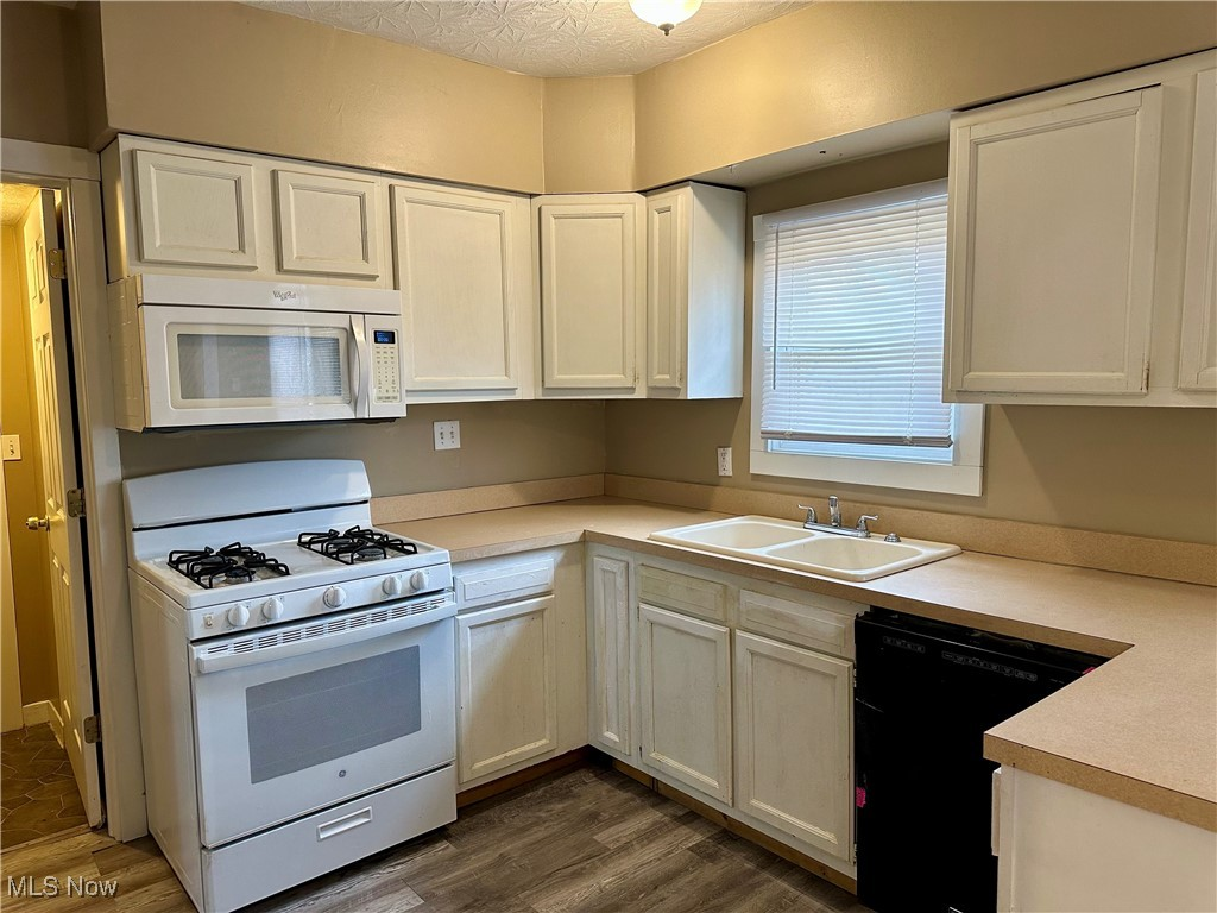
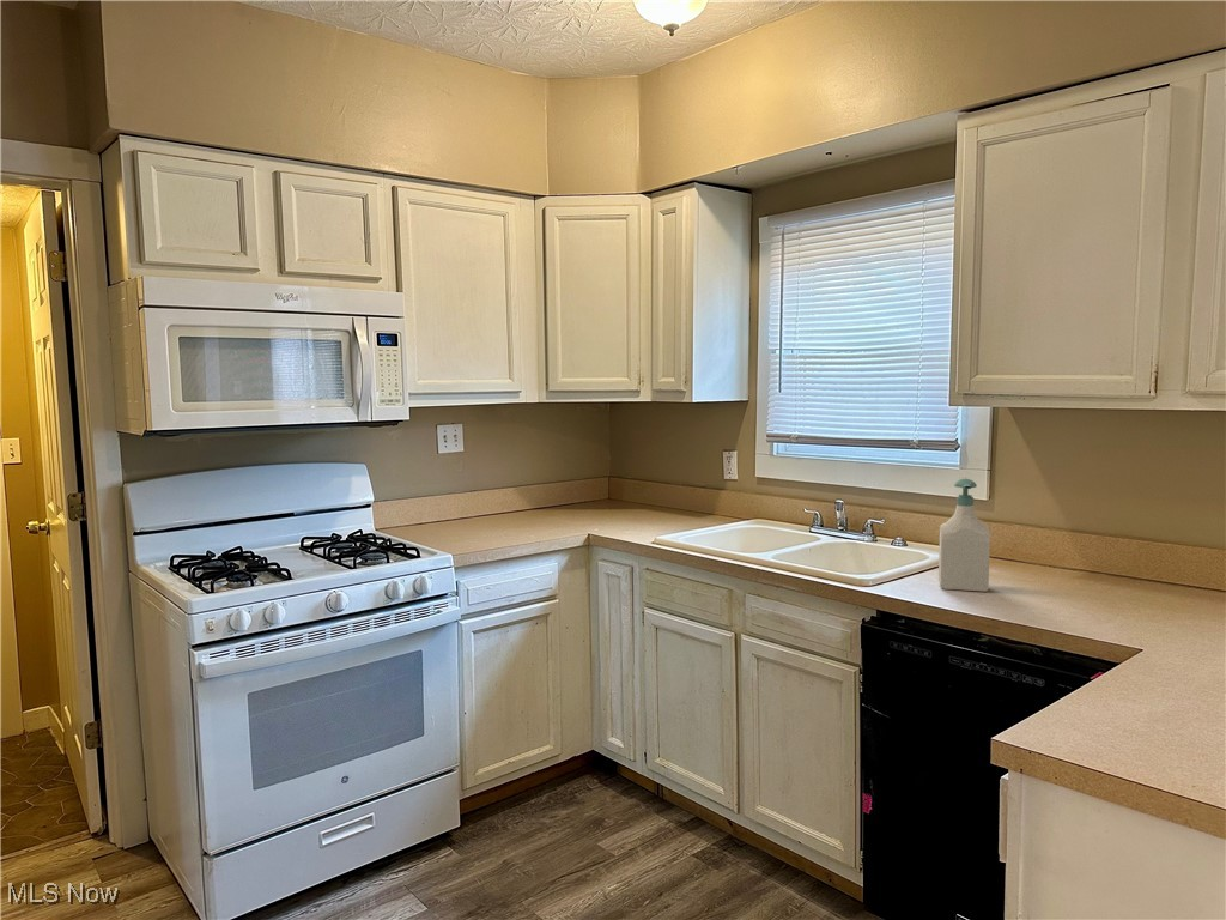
+ soap bottle (964, 533)
